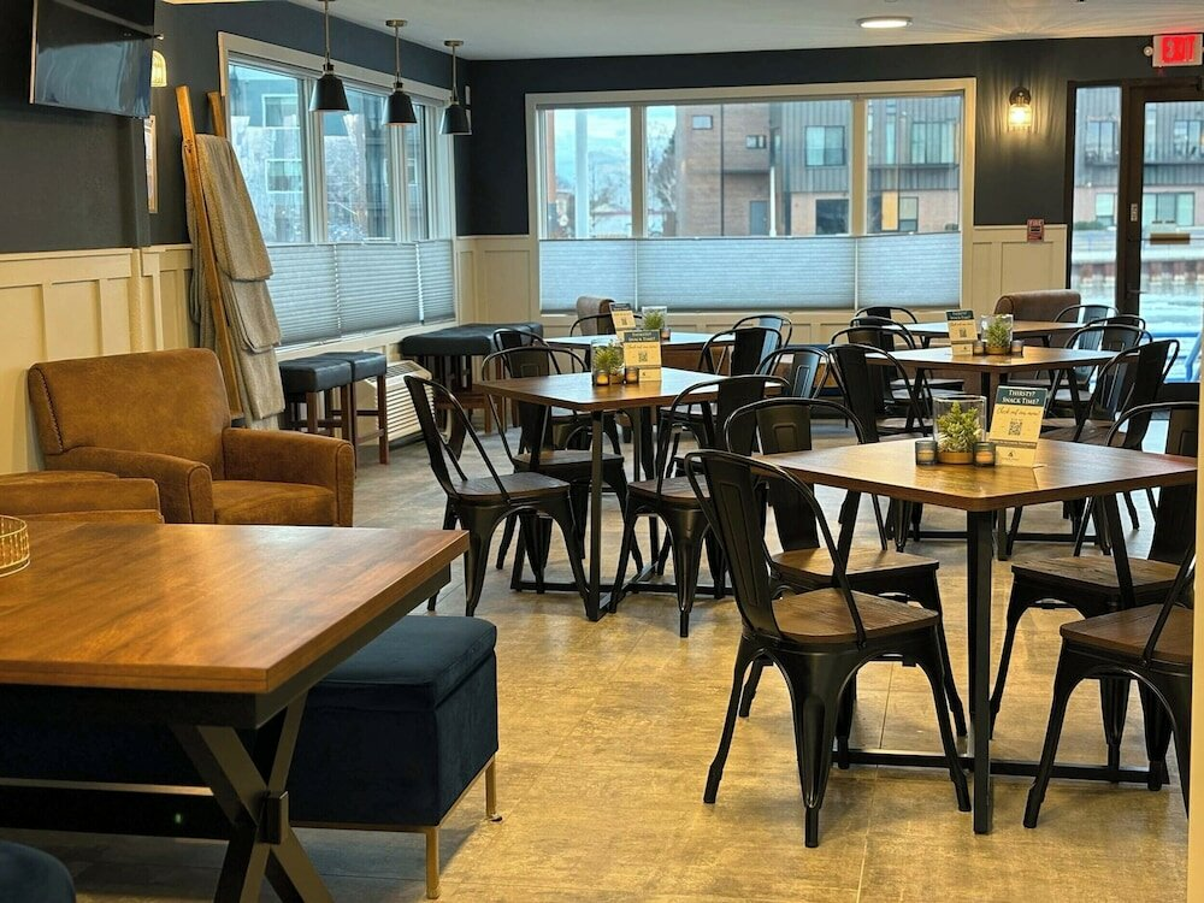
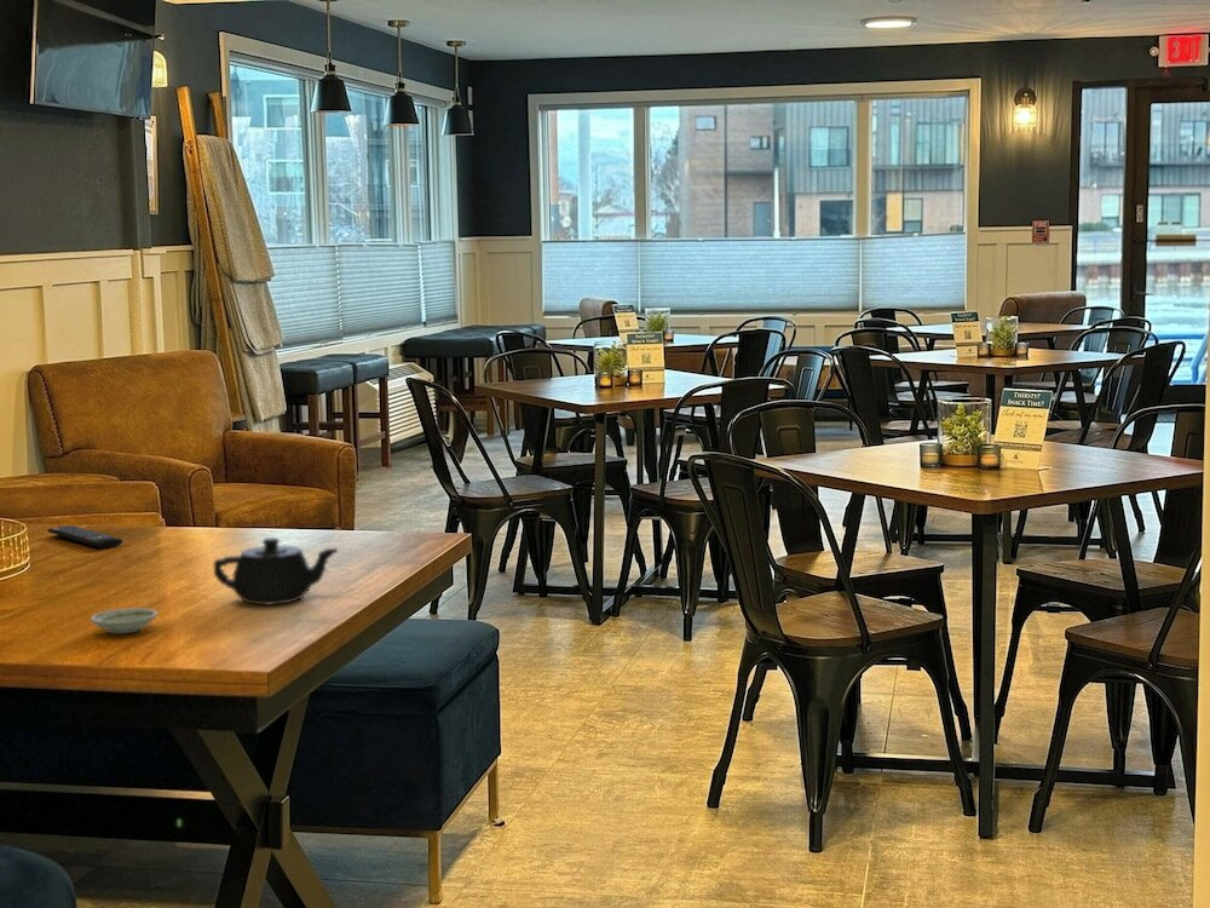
+ teapot (276, 568)
+ saucer (125, 621)
+ remote control (83, 536)
